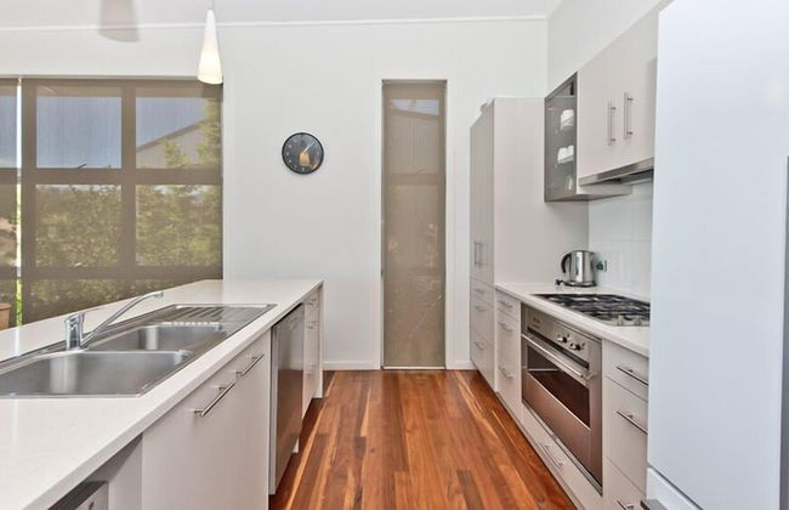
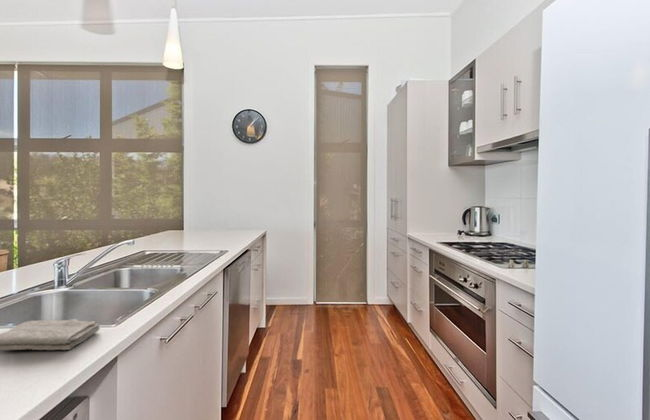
+ washcloth (45, 334)
